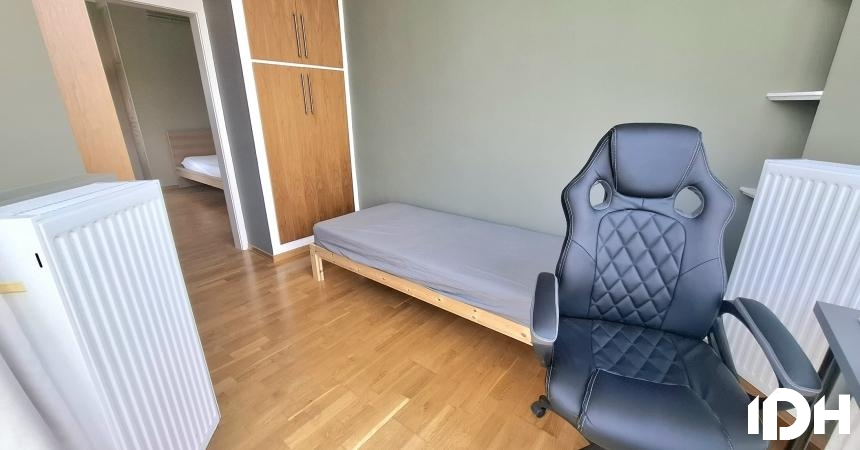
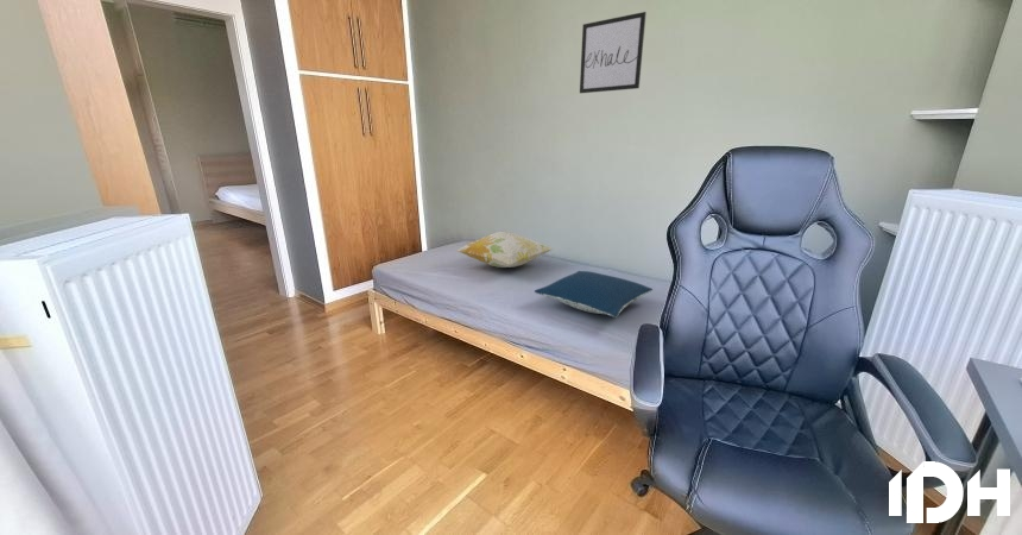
+ pillow (594, 290)
+ decorative pillow (505, 250)
+ wall art (610, 55)
